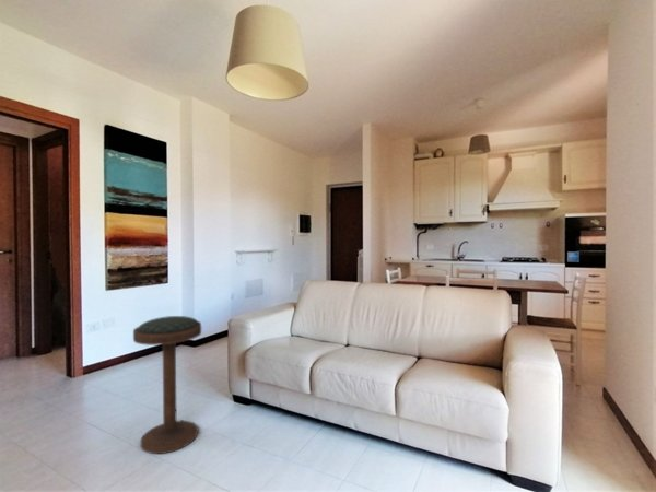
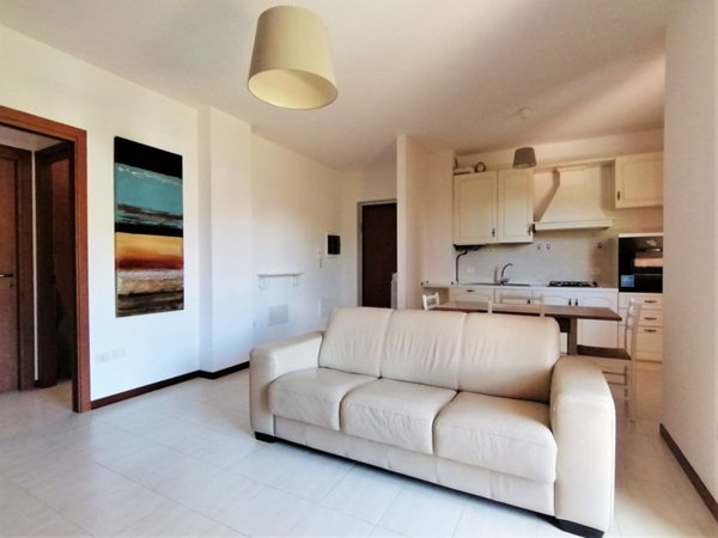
- bar stool (168, 377)
